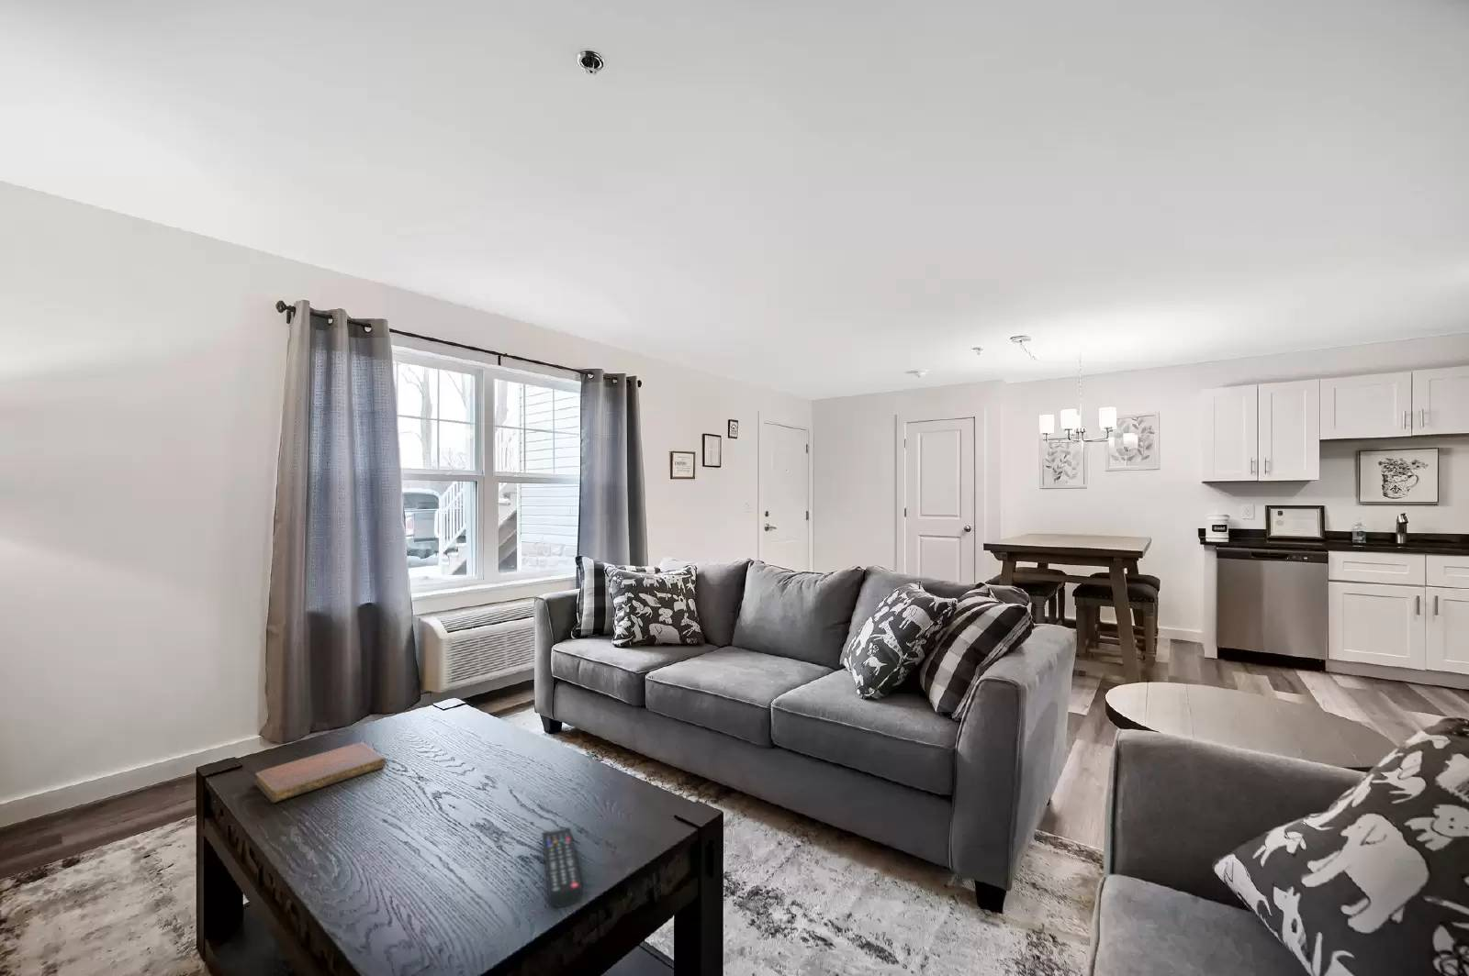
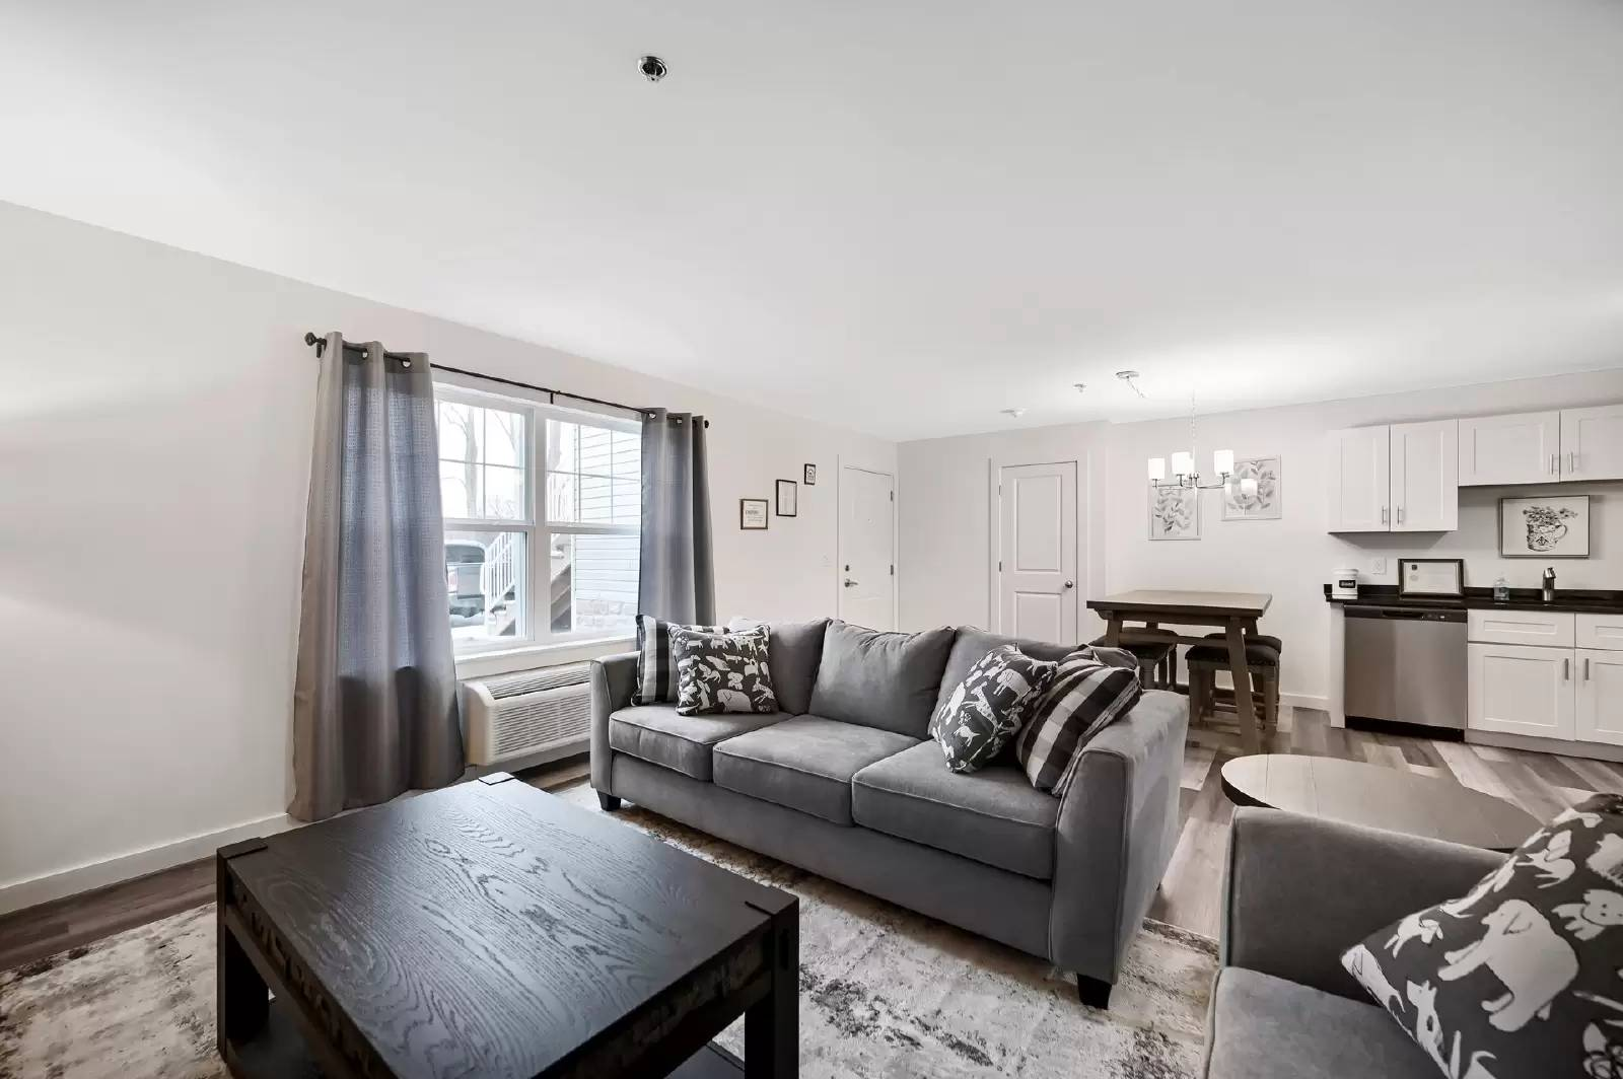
- remote control (560, 863)
- notebook (321, 770)
